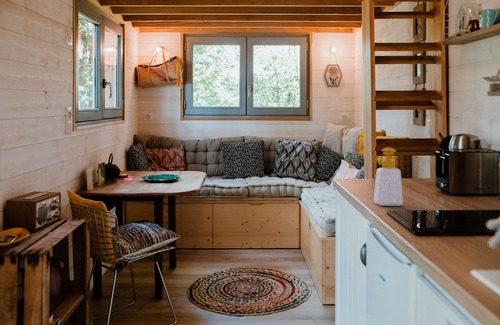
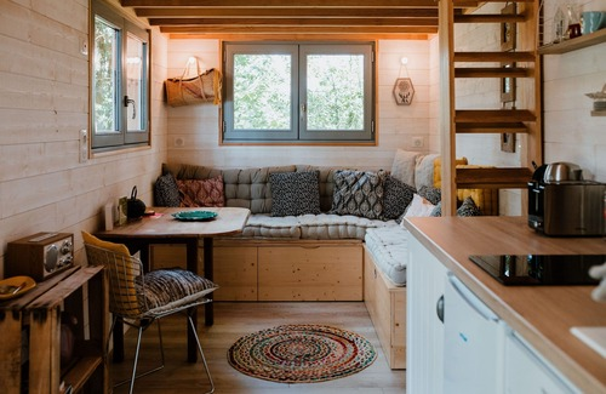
- soap bottle (389, 176)
